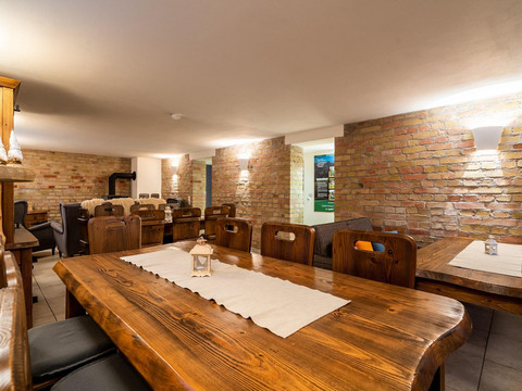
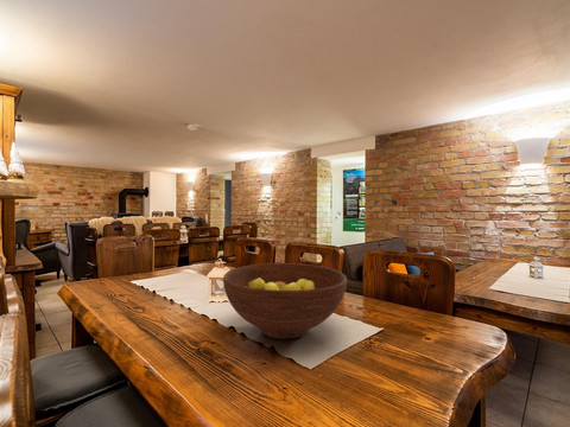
+ fruit bowl (284, 301)
